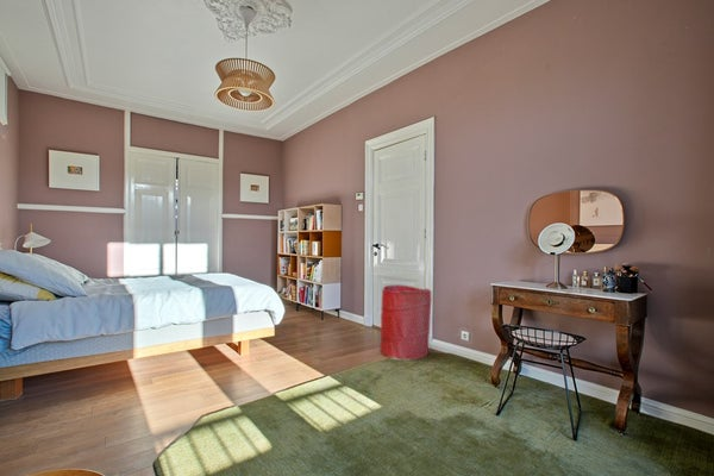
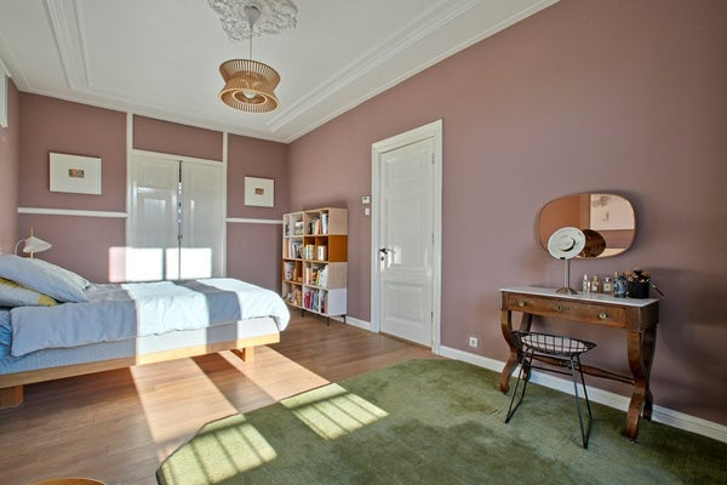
- laundry hamper (406, 319)
